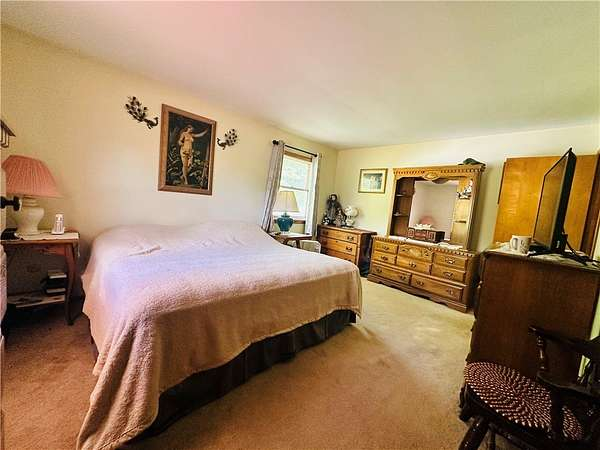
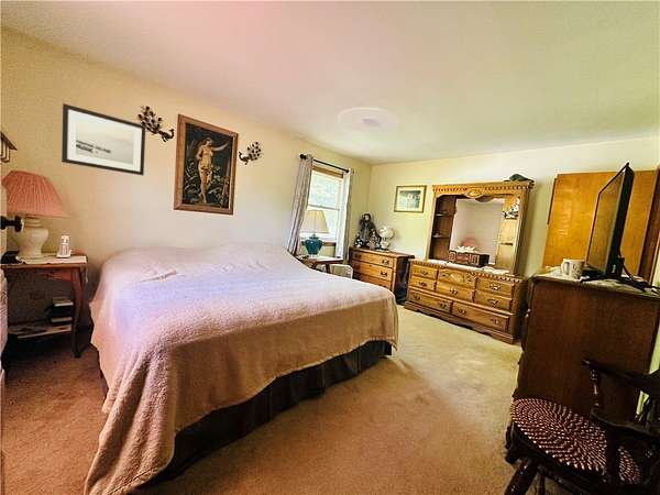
+ wall art (106, 142)
+ ceiling light (369, 118)
